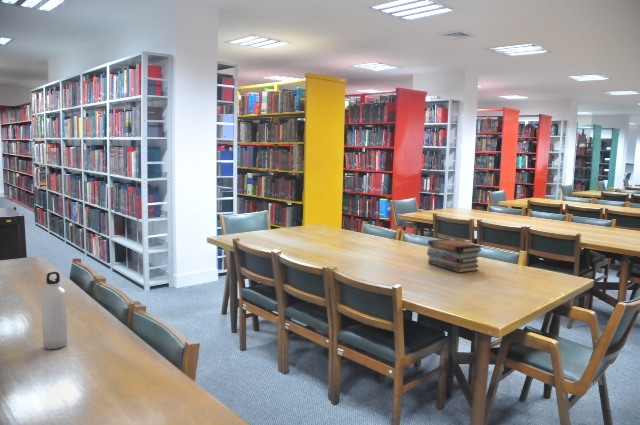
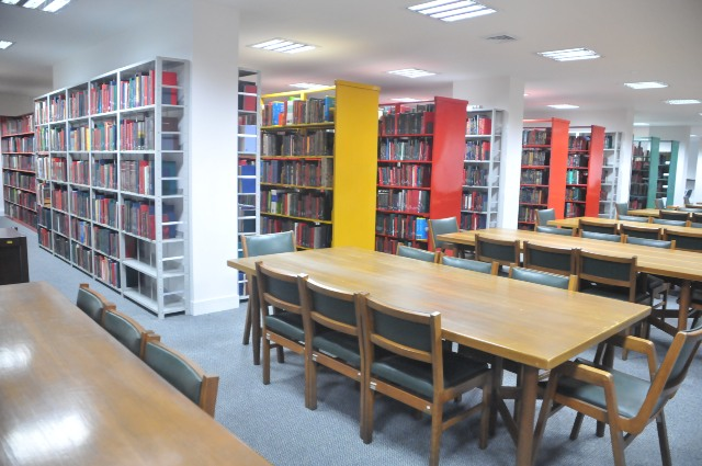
- water bottle (54, 309)
- book stack (453, 254)
